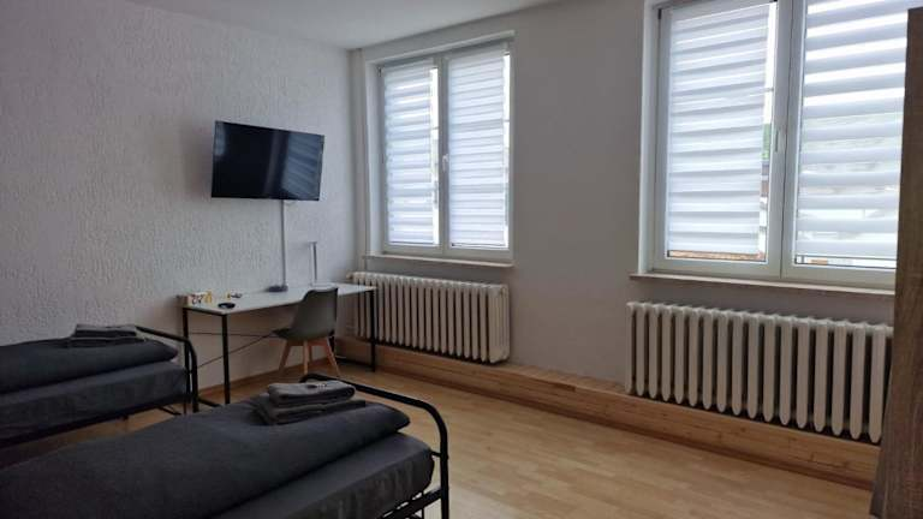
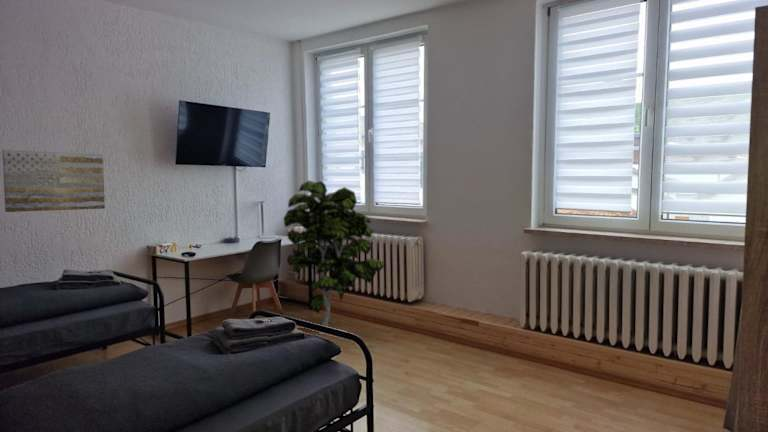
+ wall art (56, 181)
+ indoor plant (332, 257)
